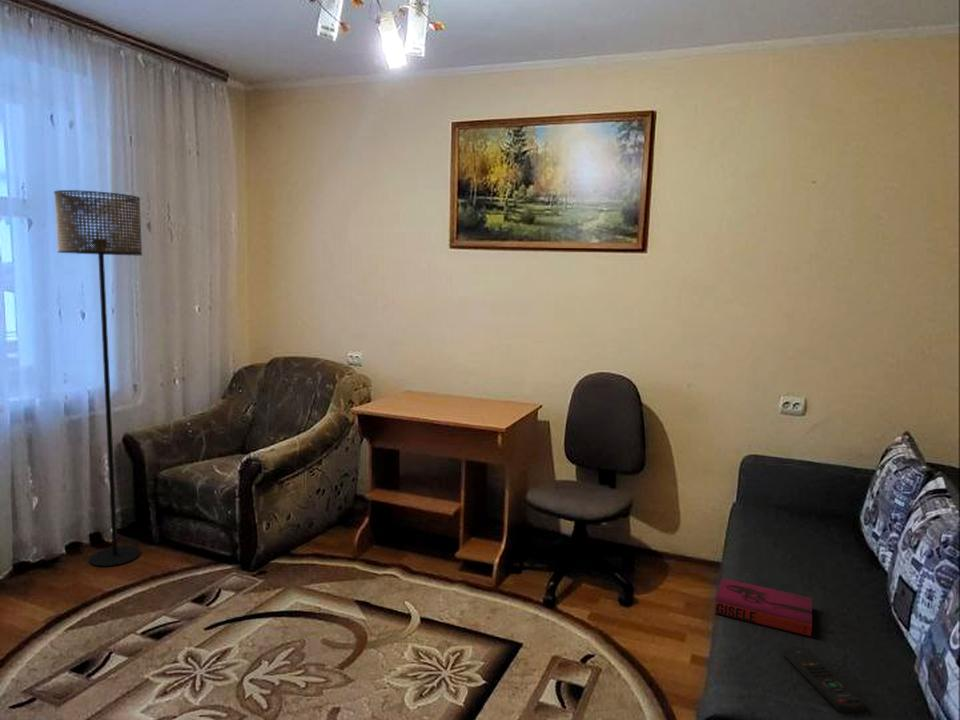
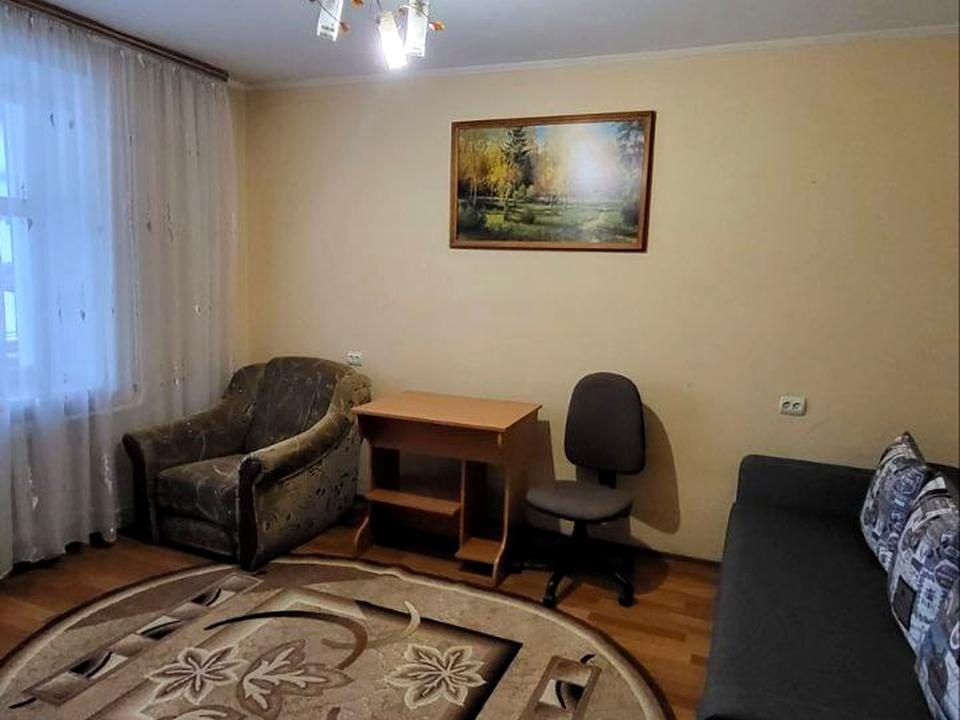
- floor lamp (107, 382)
- remote control (821, 677)
- hardback book (763, 605)
